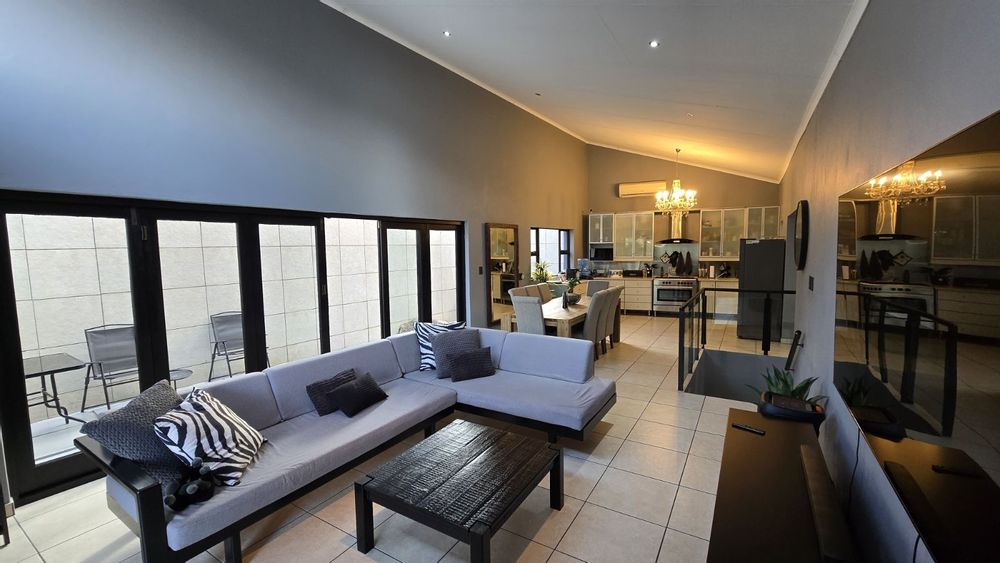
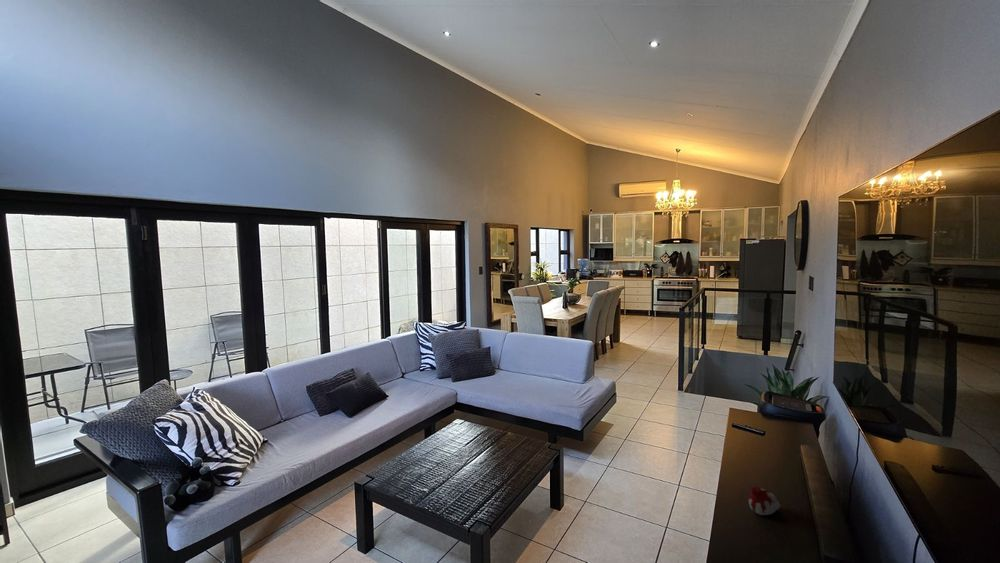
+ candle (763, 498)
